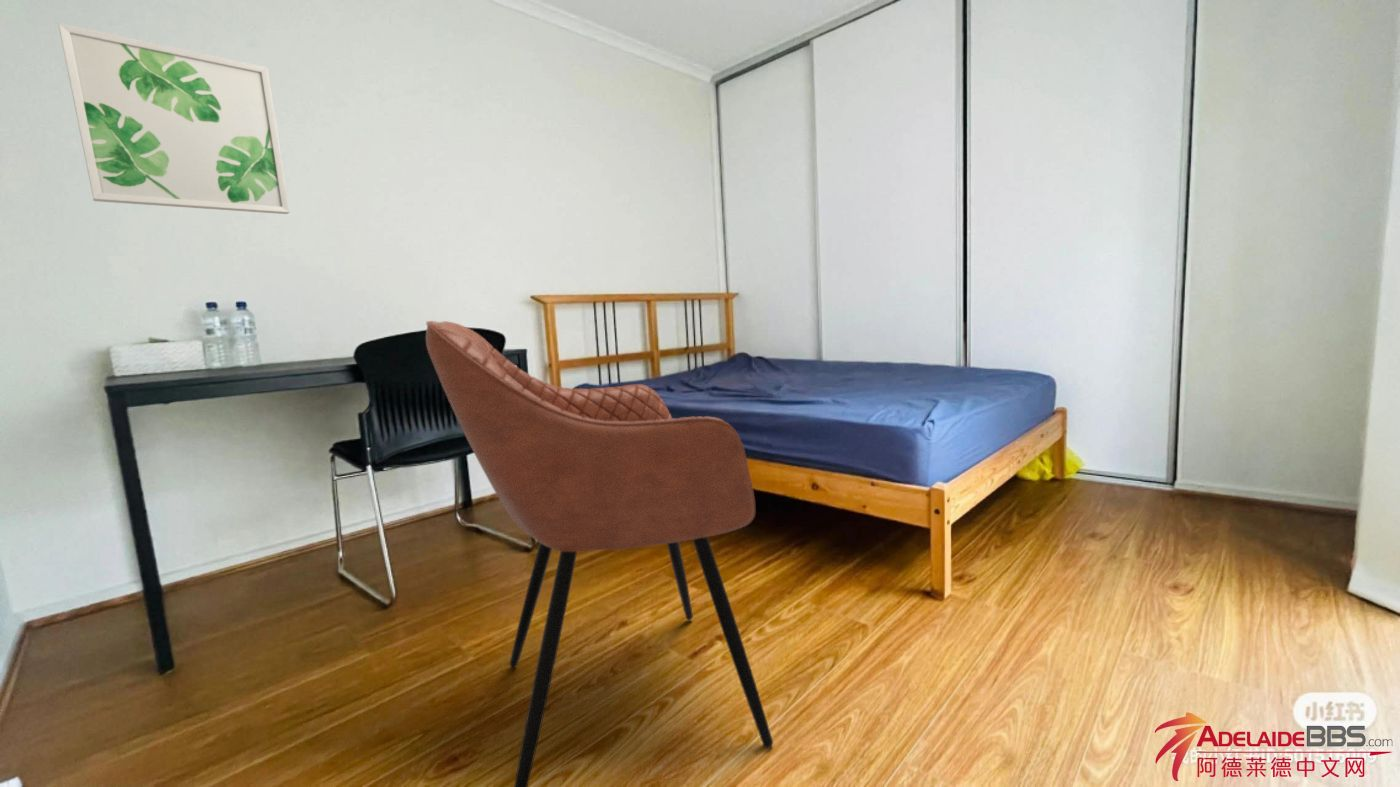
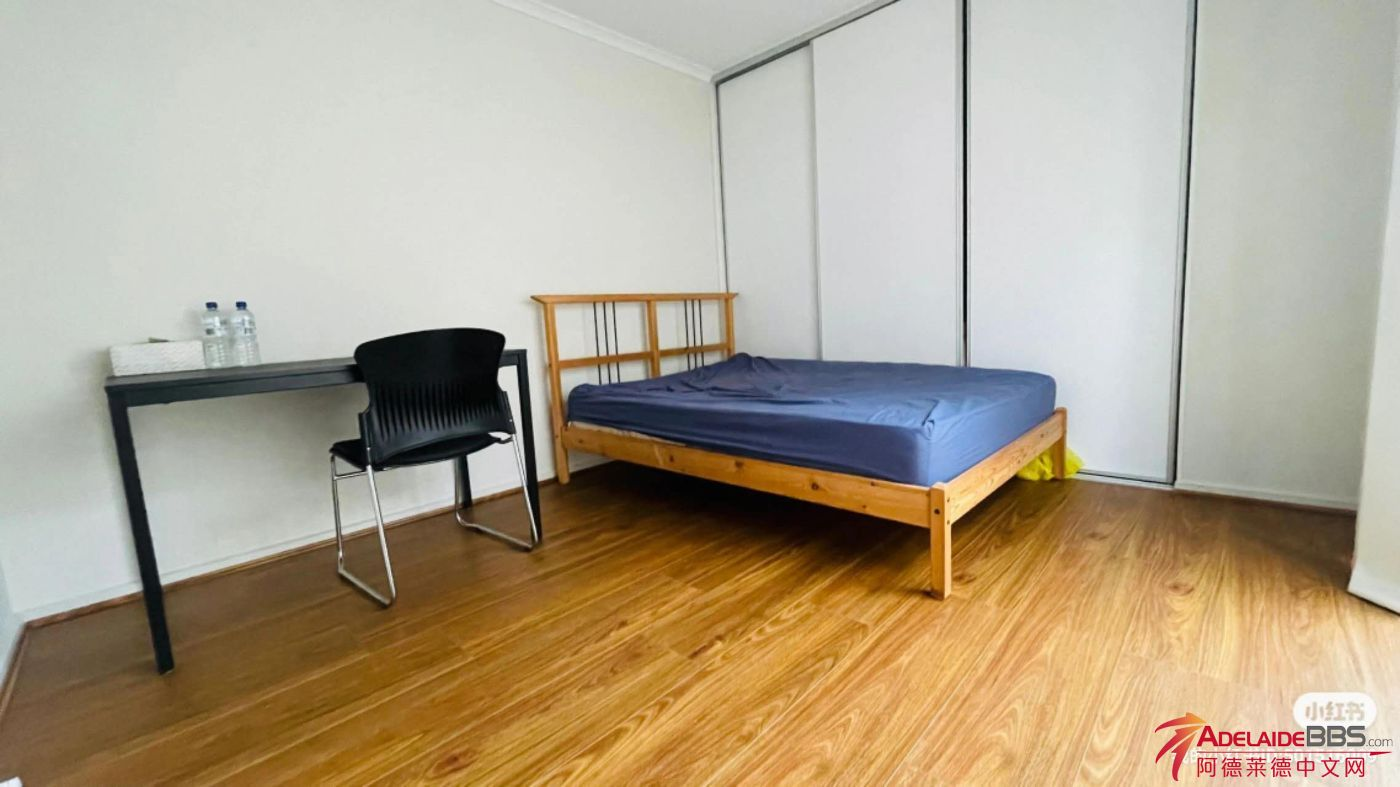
- armchair (601, 516)
- wall art (186, 129)
